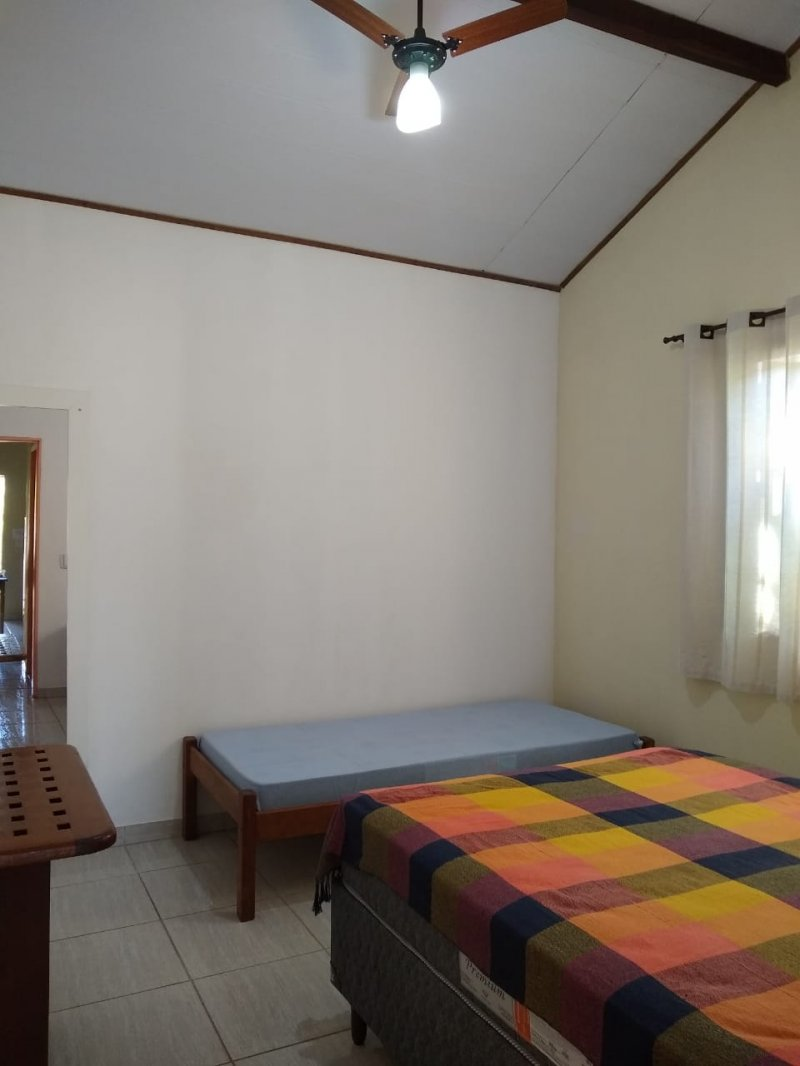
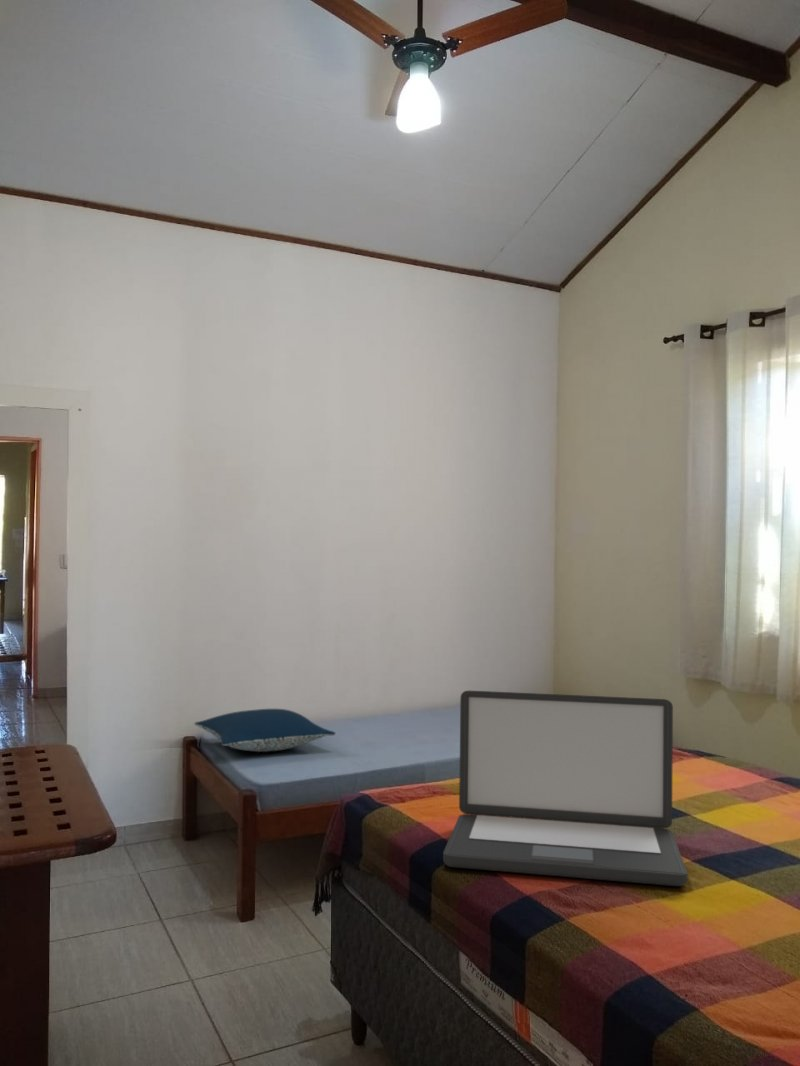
+ laptop (563, 778)
+ pillow (262, 728)
